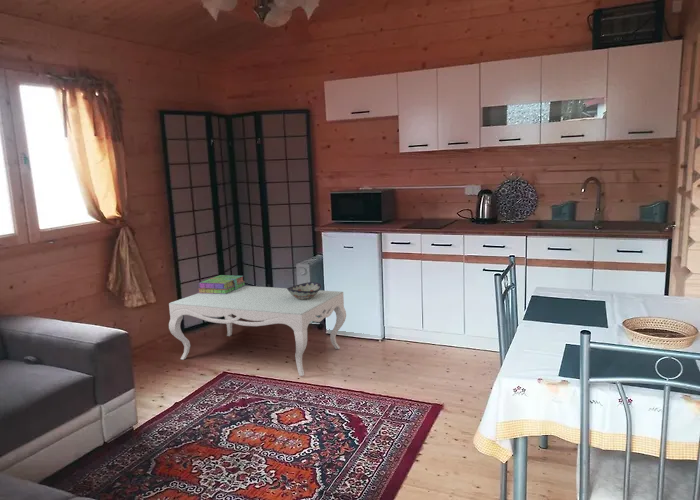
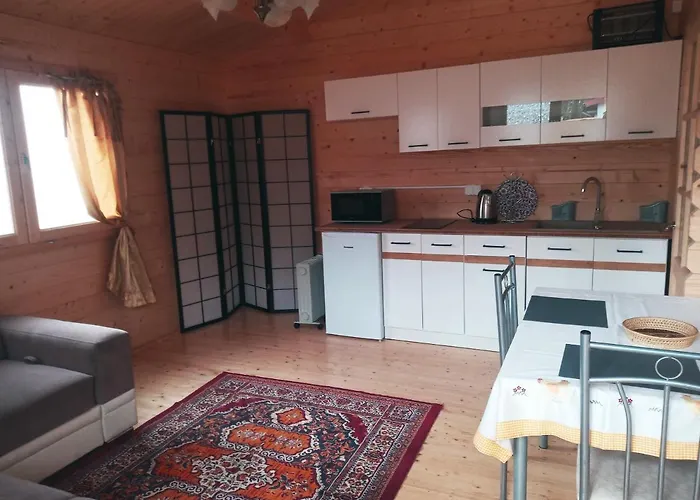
- decorative bowl (304, 291)
- coffee table (259, 325)
- stack of books (222, 283)
